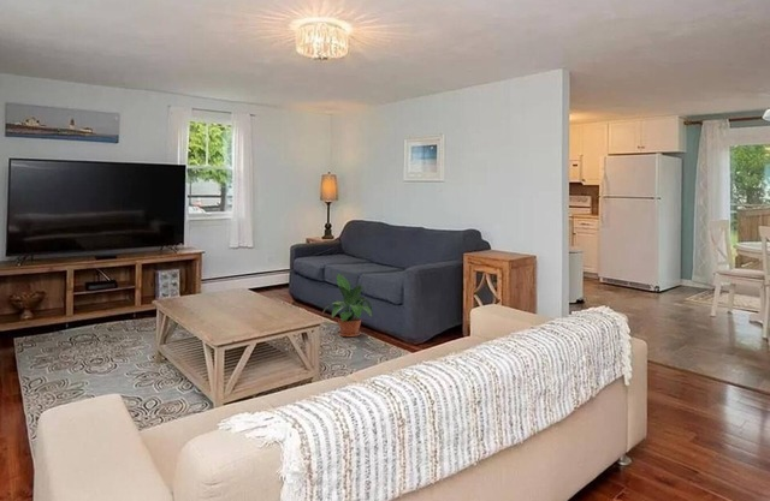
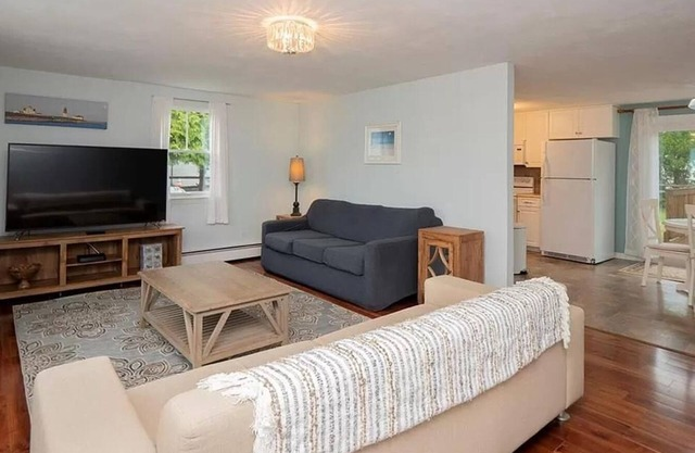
- potted plant (350, 304)
